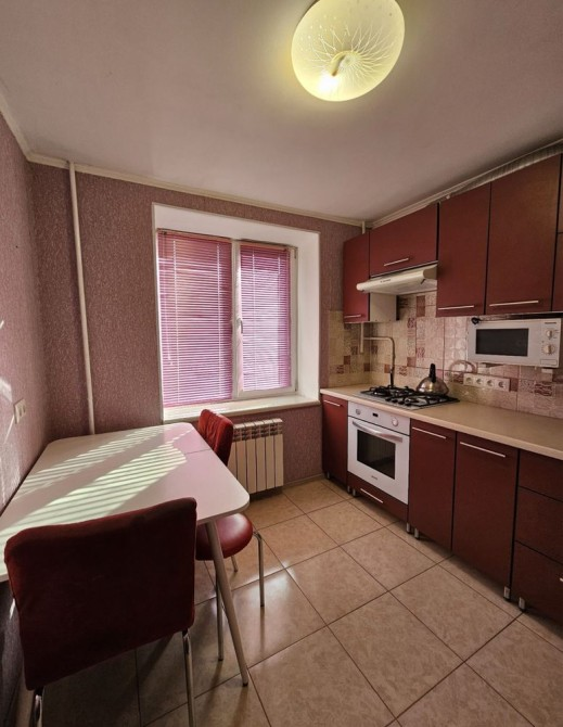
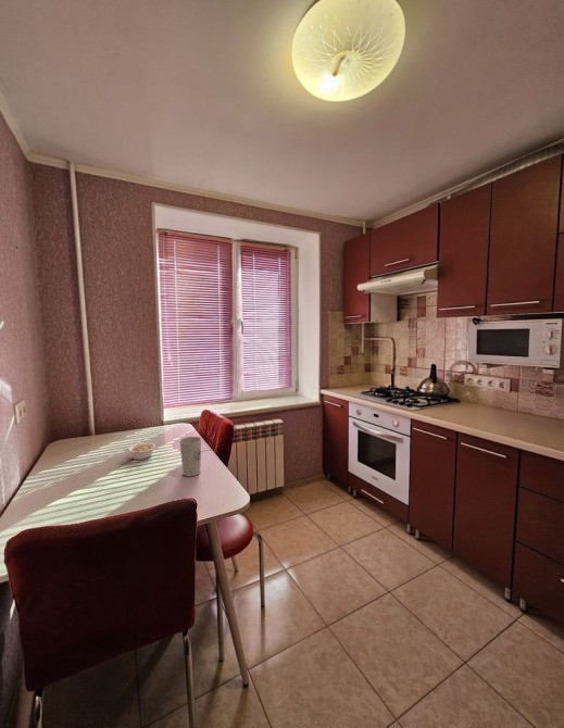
+ legume (142, 451)
+ cup (190, 456)
